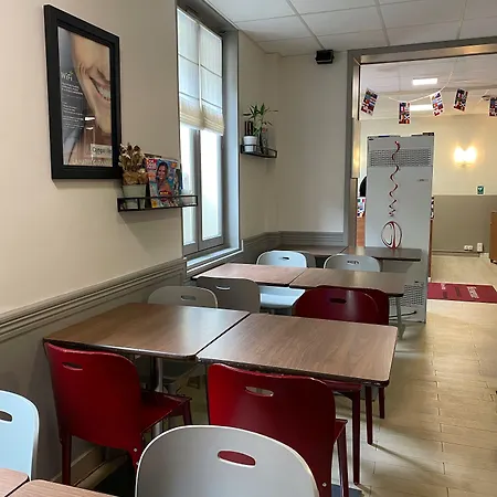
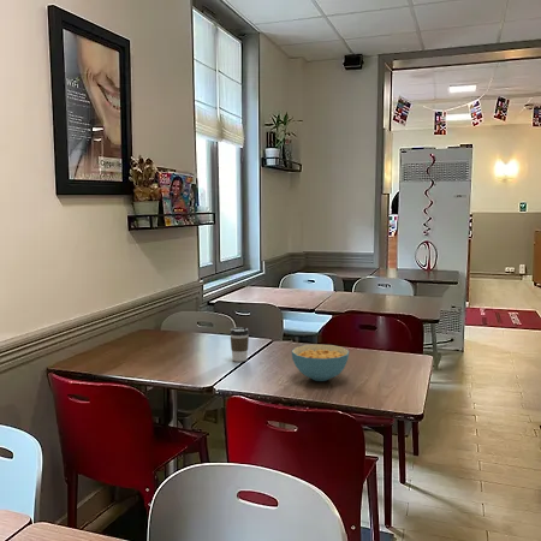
+ cereal bowl (320, 364)
+ coffee cup (239, 344)
